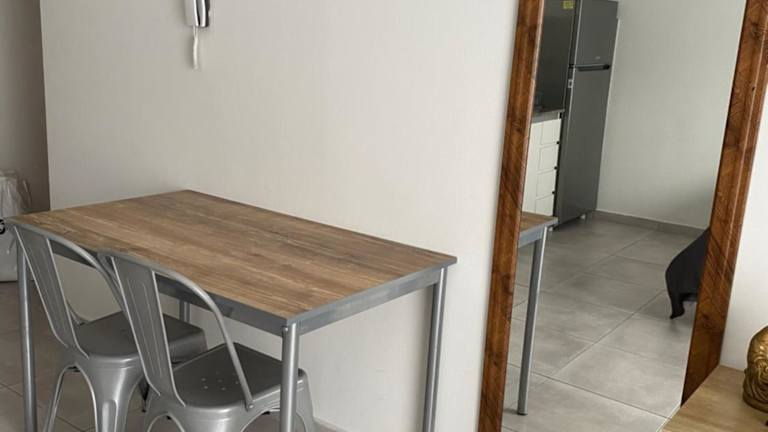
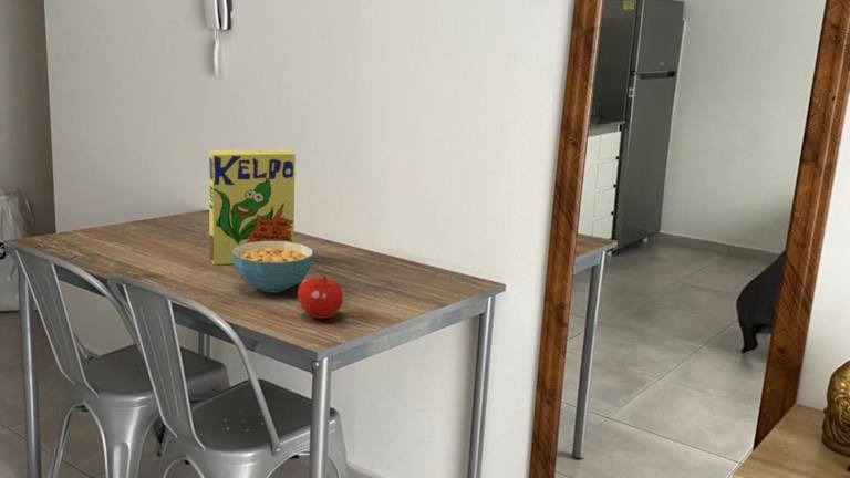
+ cereal bowl (272, 270)
+ cereal box (251, 206)
+ fruit (319, 294)
